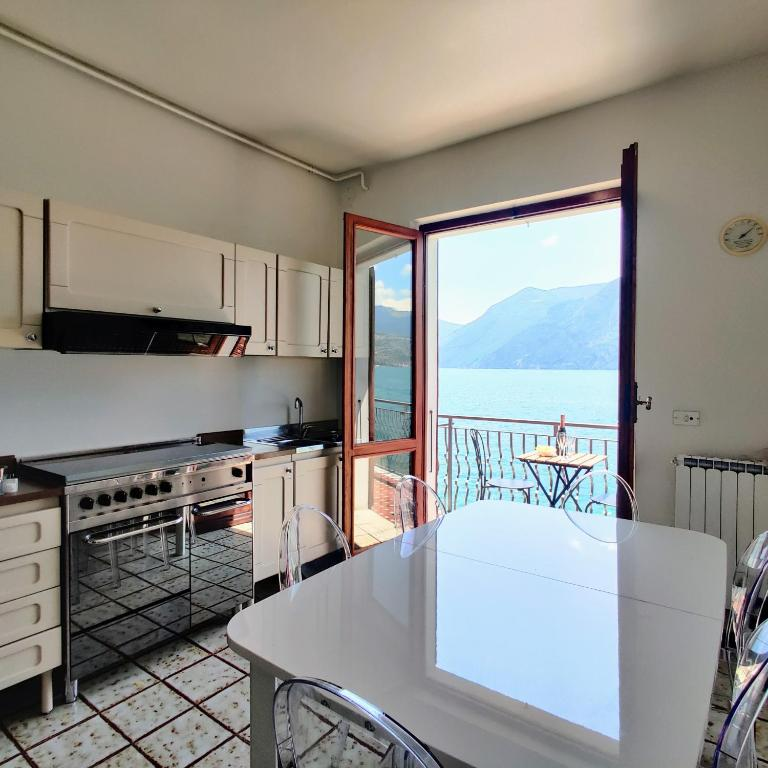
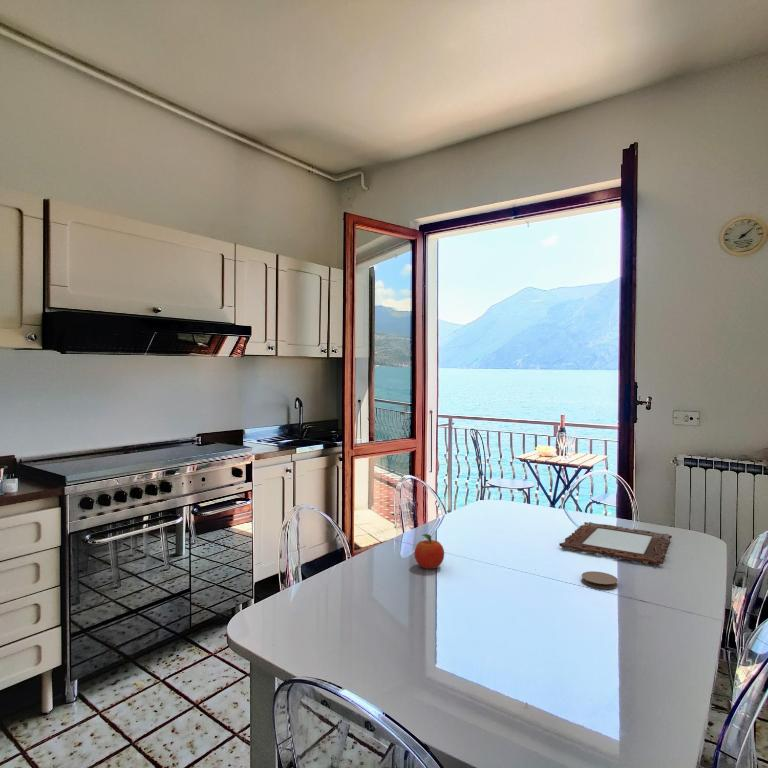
+ picture frame (618, 540)
+ fruit (429, 551)
+ coaster (599, 579)
